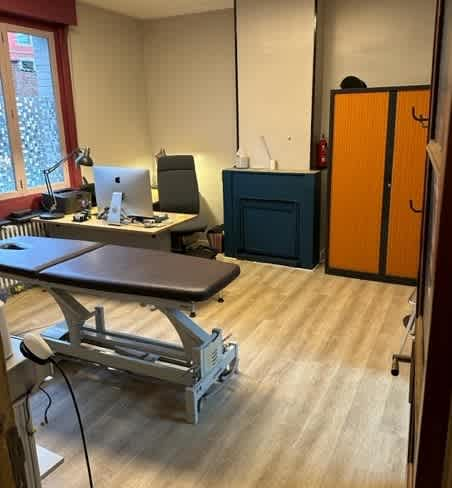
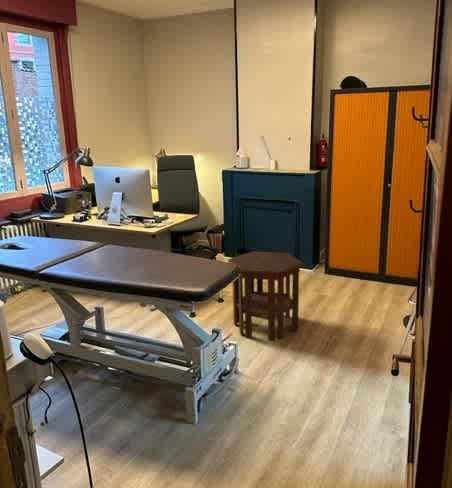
+ side table (265, 293)
